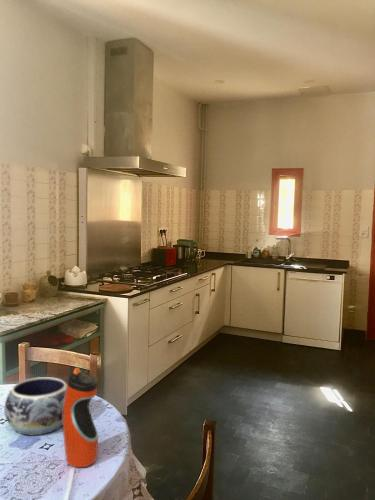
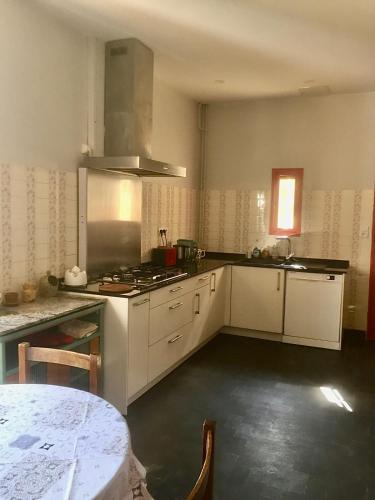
- water bottle (80, 414)
- decorative bowl (39, 404)
